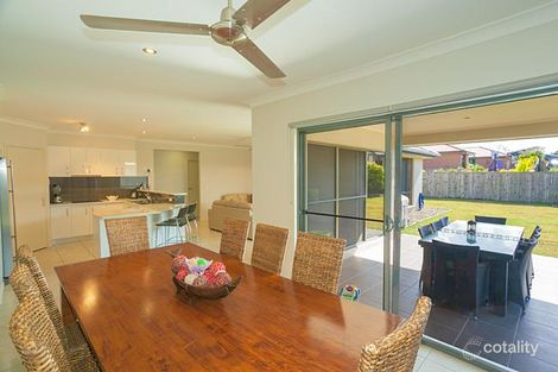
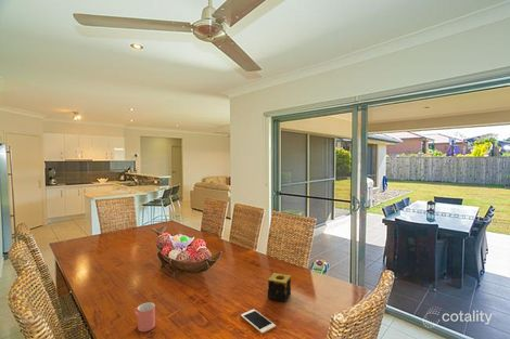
+ candle (279, 286)
+ cell phone (257, 320)
+ cup (143, 315)
